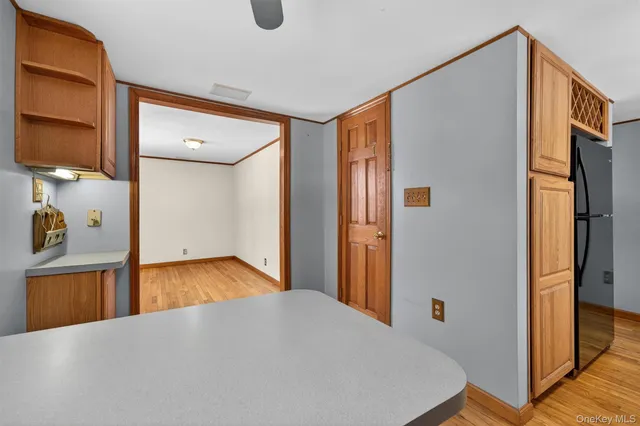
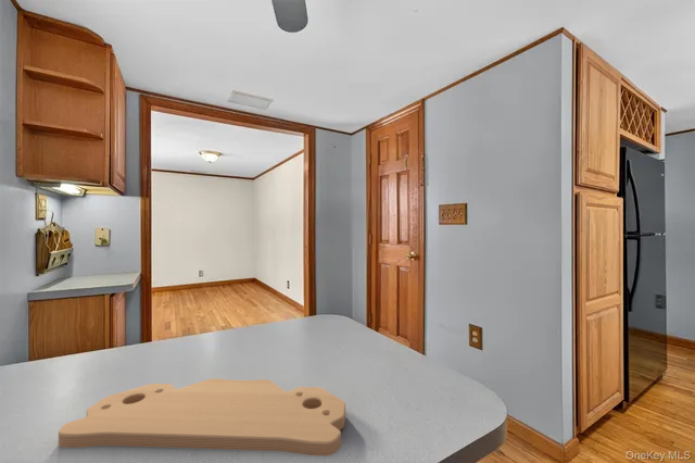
+ cutting board (219, 409)
